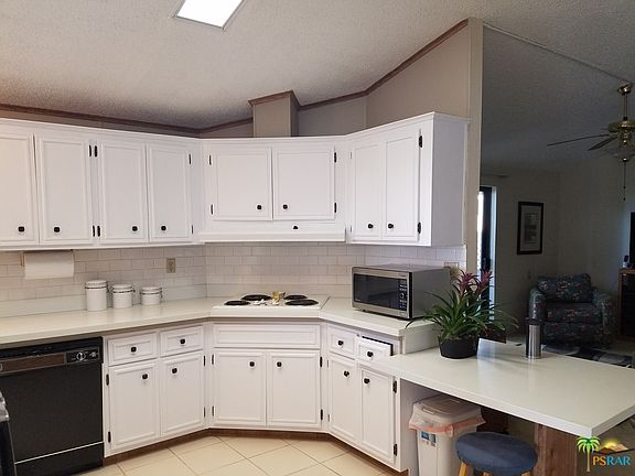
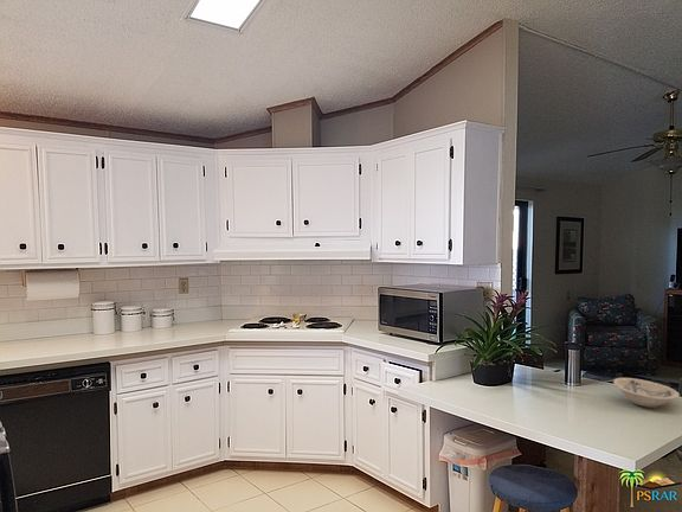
+ bowl (644, 393)
